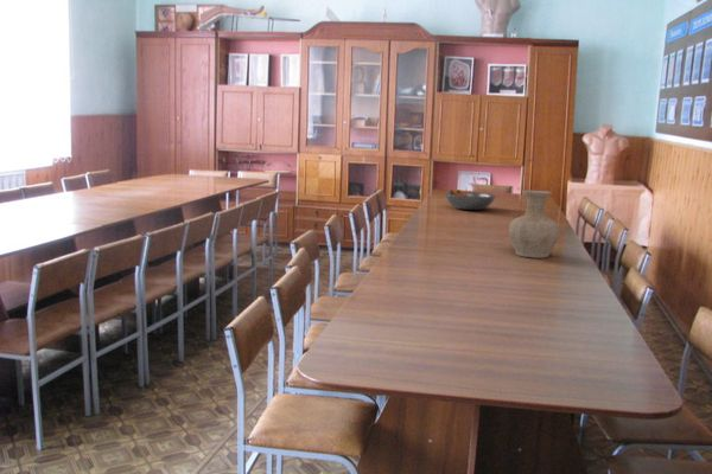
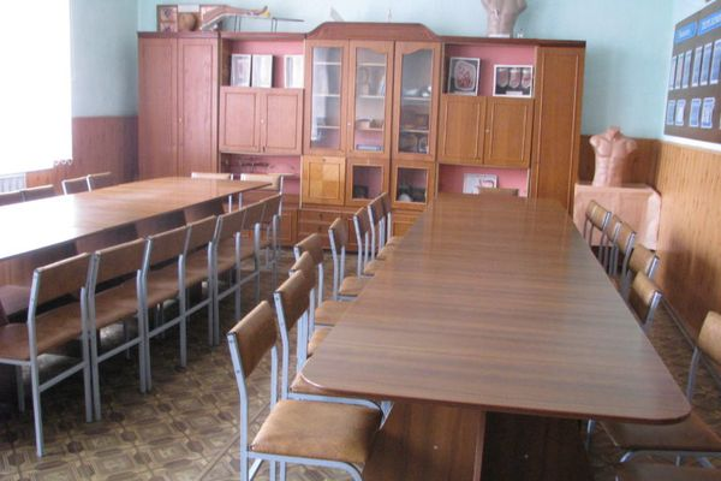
- fruit bowl (469, 199)
- vase (534, 223)
